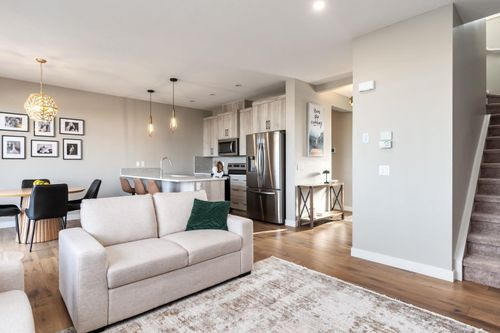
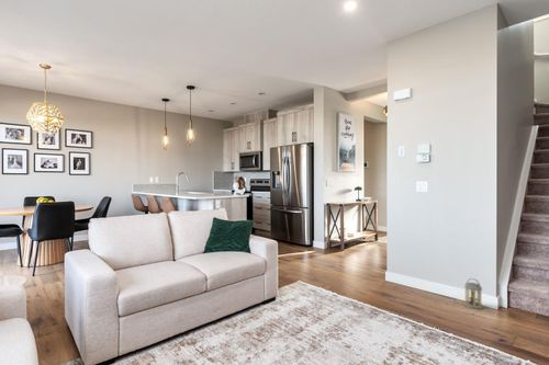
+ lantern (472, 292)
